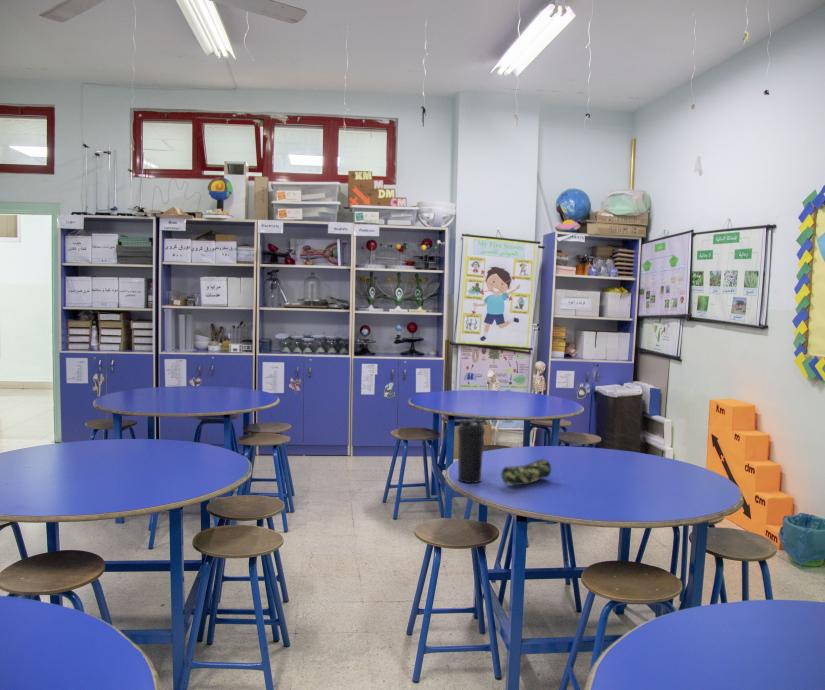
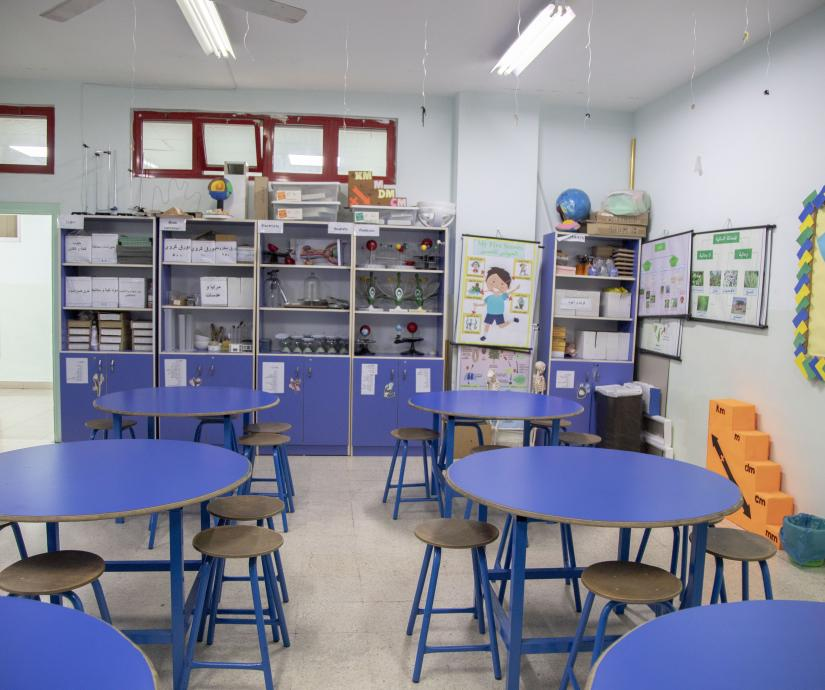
- pencil case (525, 472)
- water bottle (470, 449)
